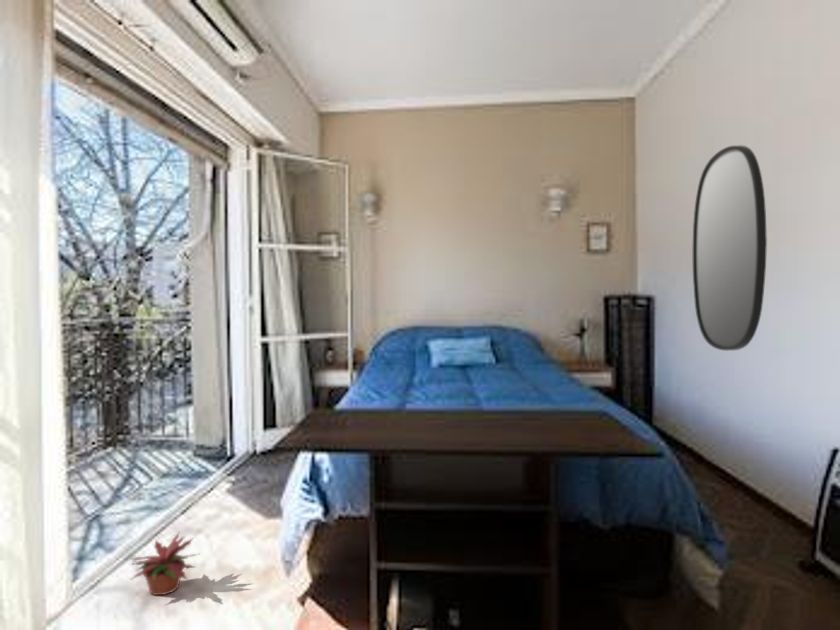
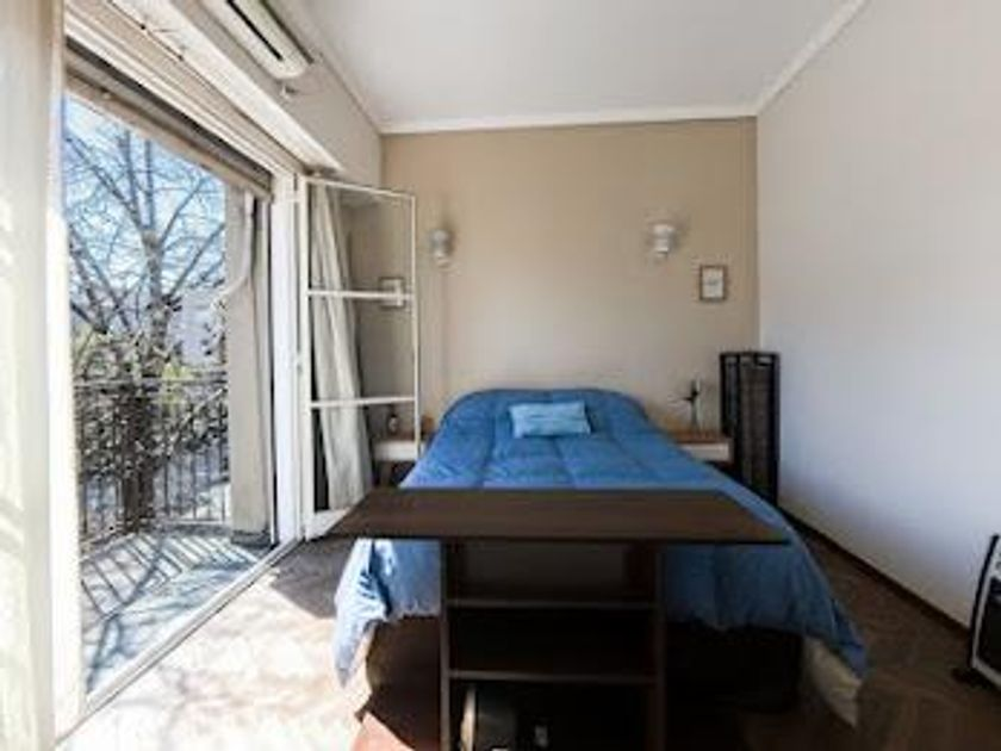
- potted plant (164, 560)
- home mirror (725, 250)
